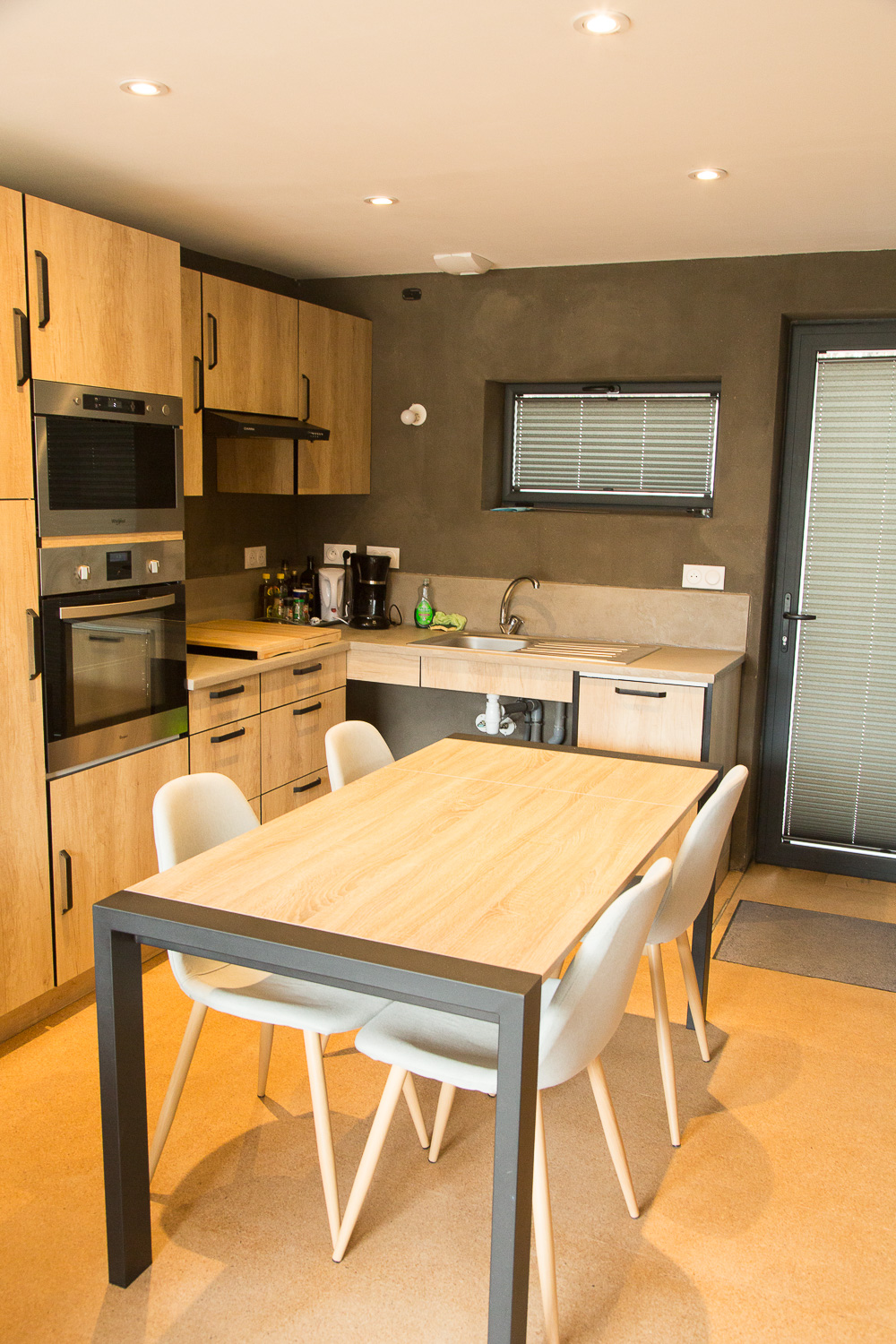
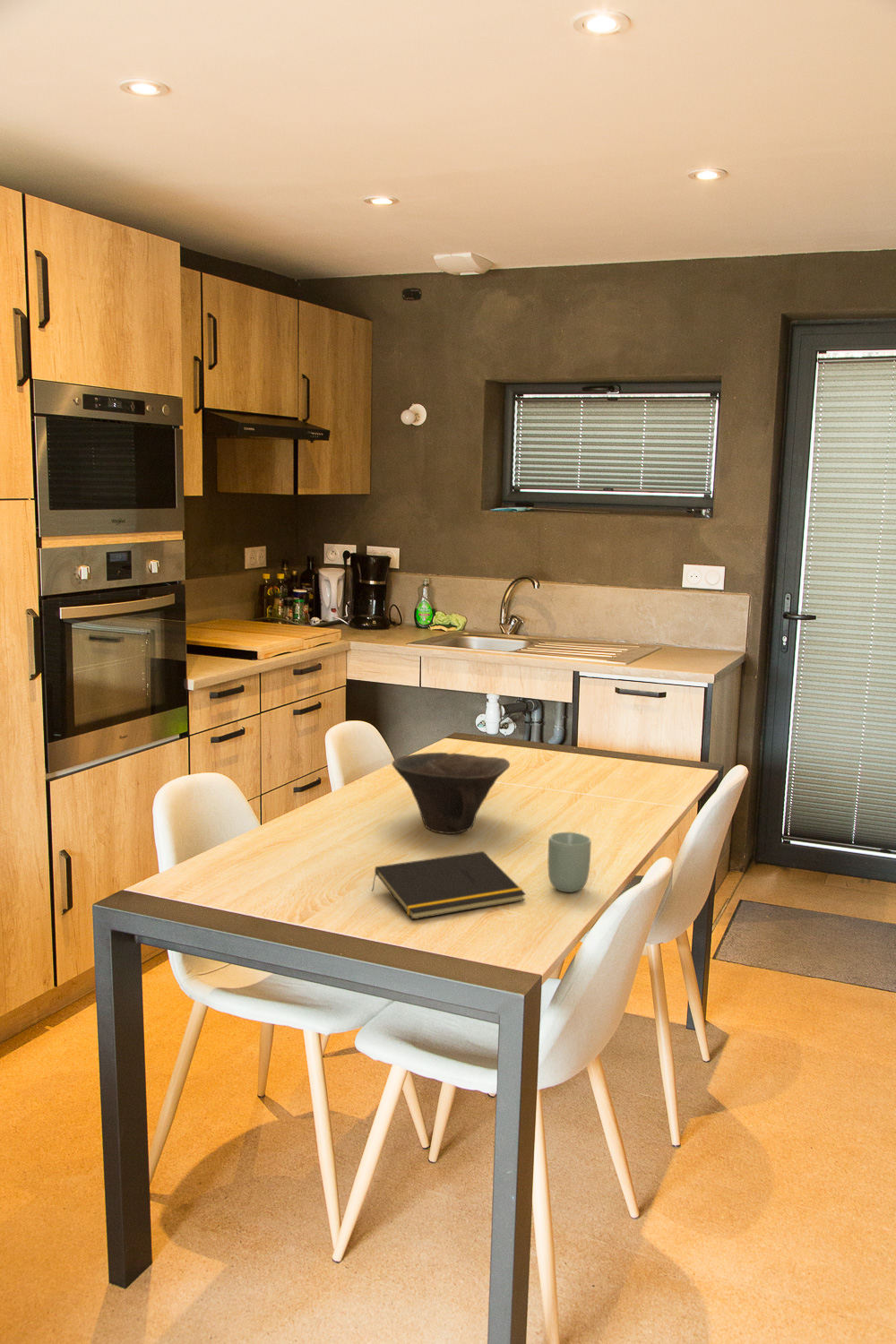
+ notepad (449, 883)
+ cup (568, 863)
+ bowl (452, 793)
